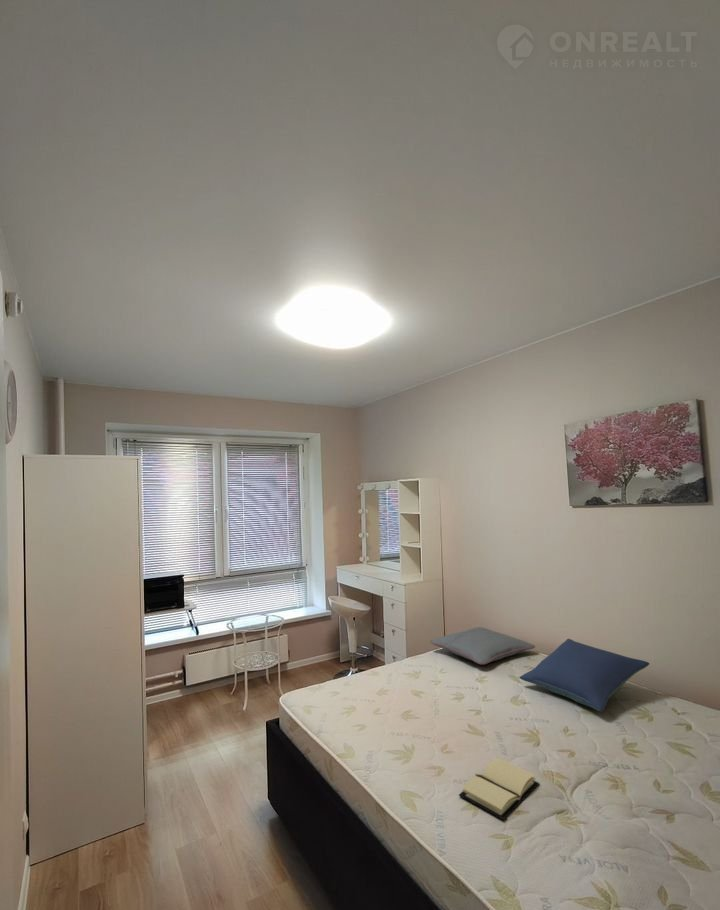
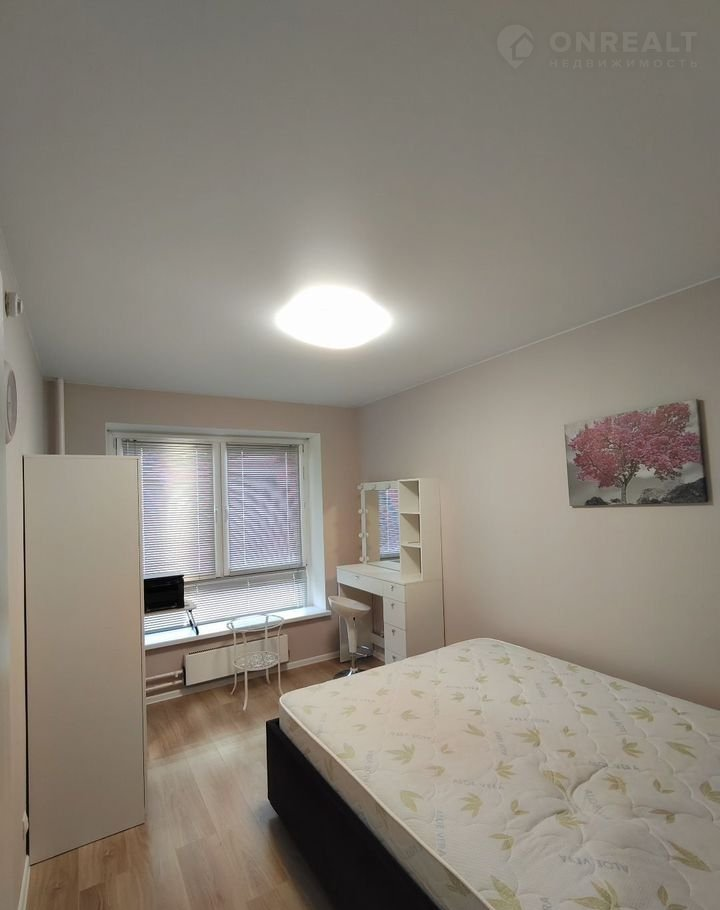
- pillow (480, 643)
- book (498, 784)
- pillow (582, 671)
